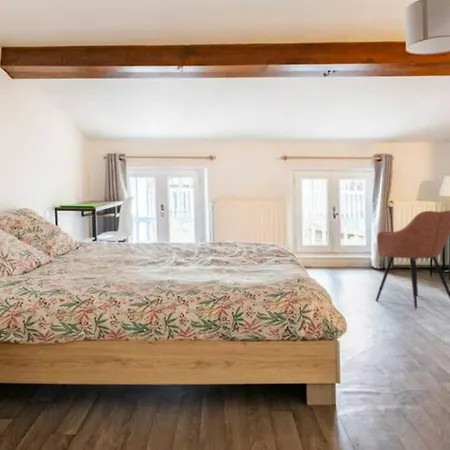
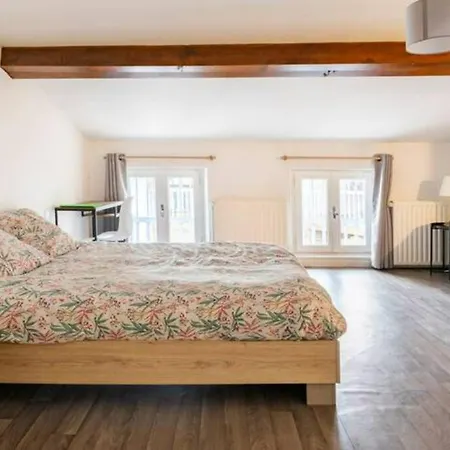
- armchair (416, 257)
